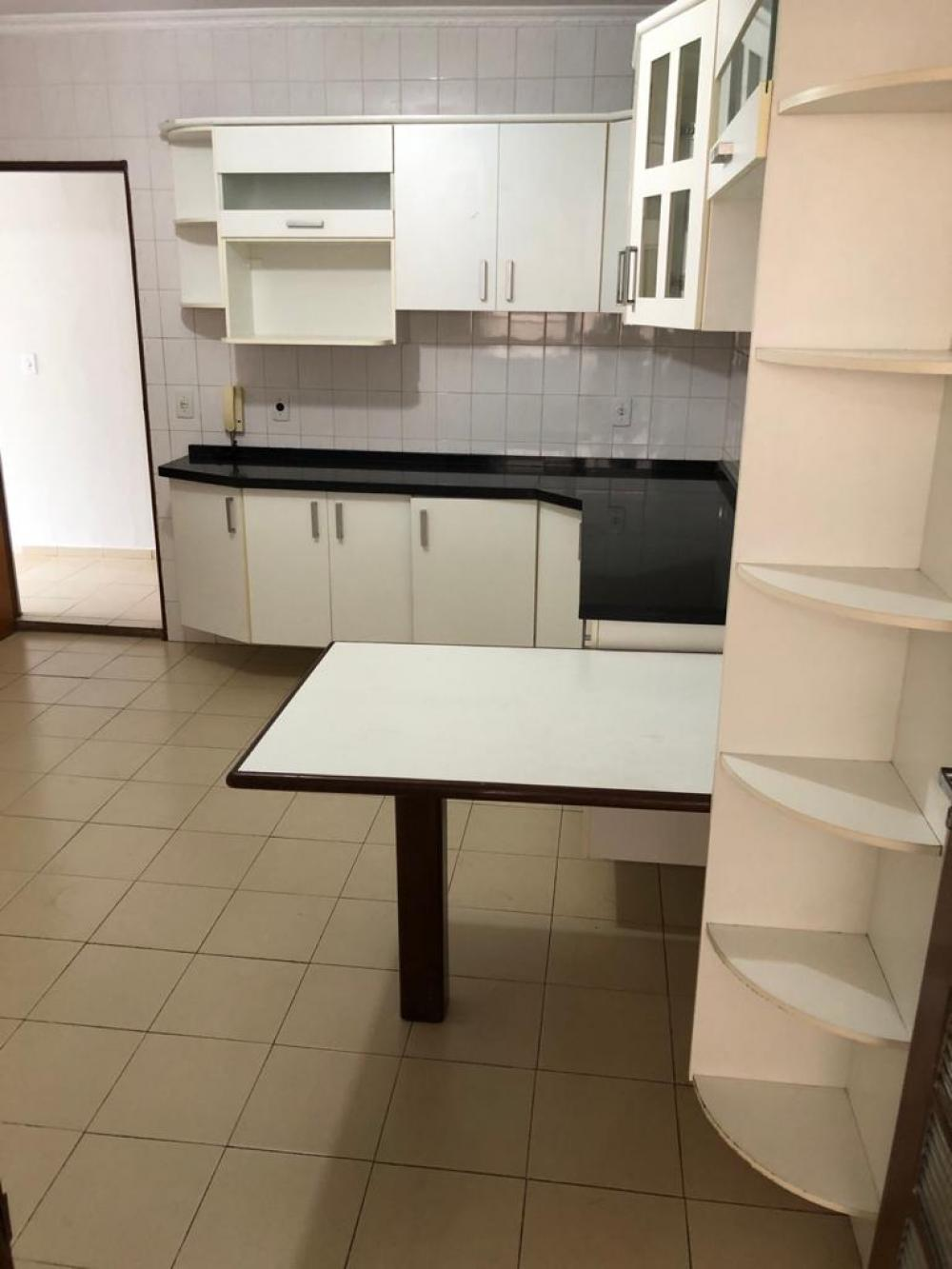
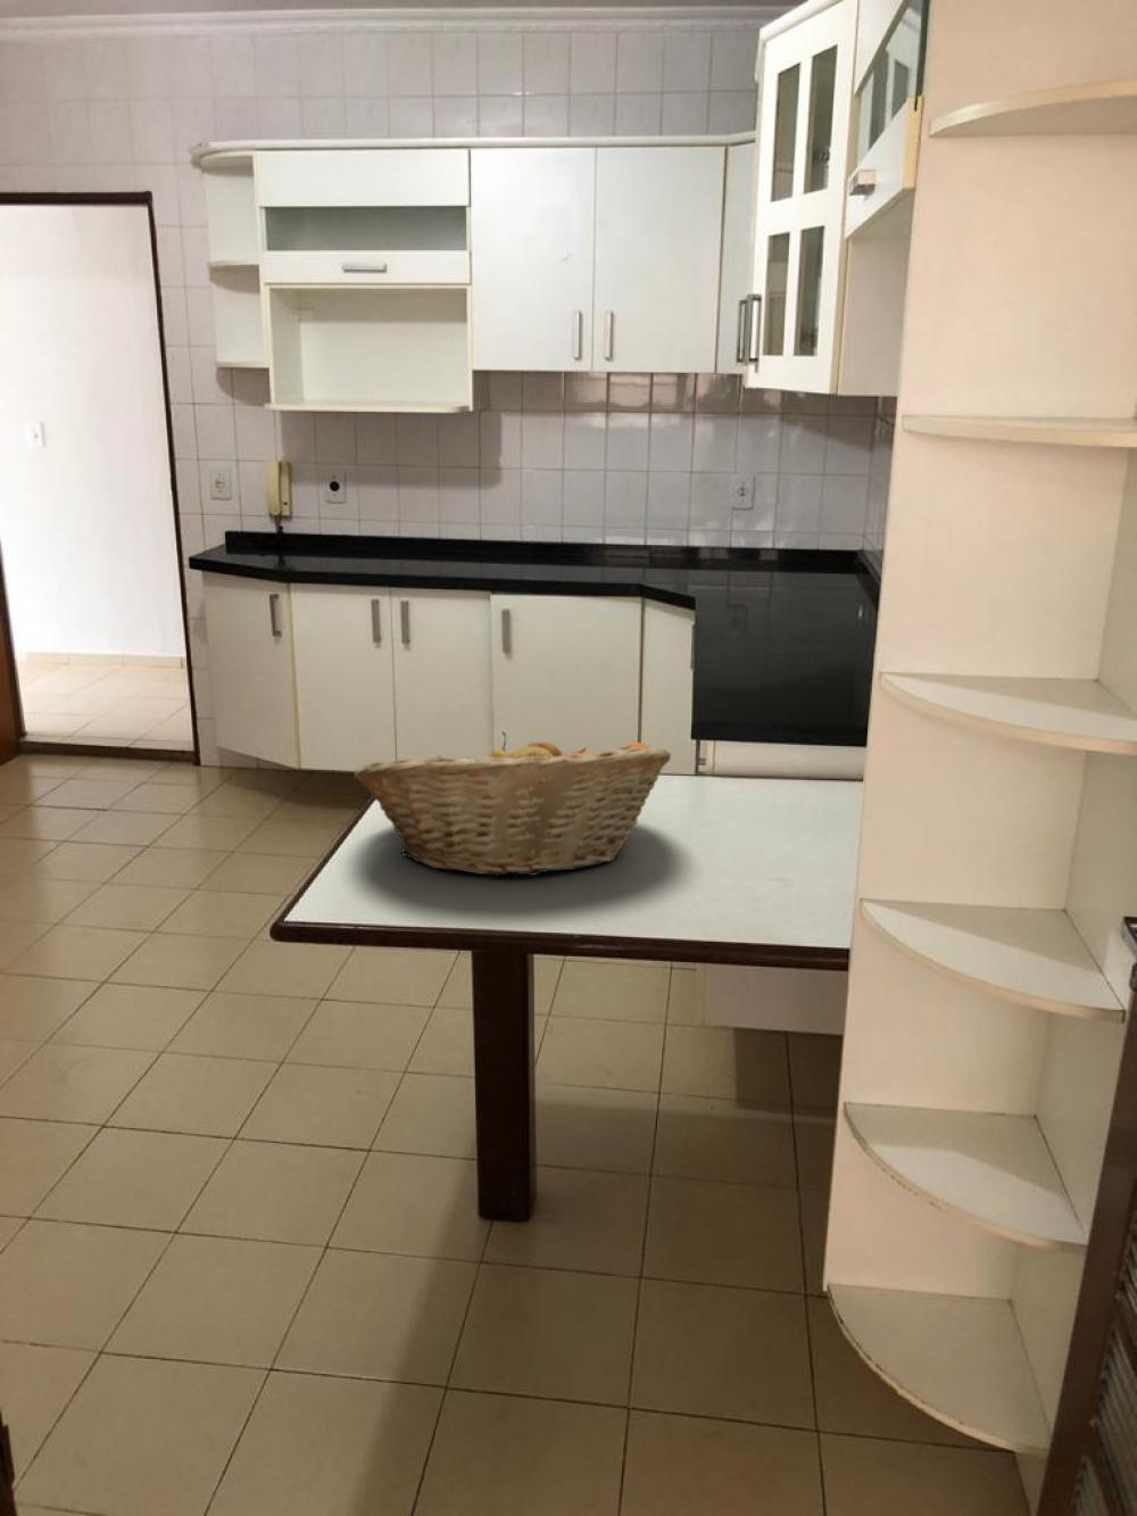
+ fruit basket (514, 788)
